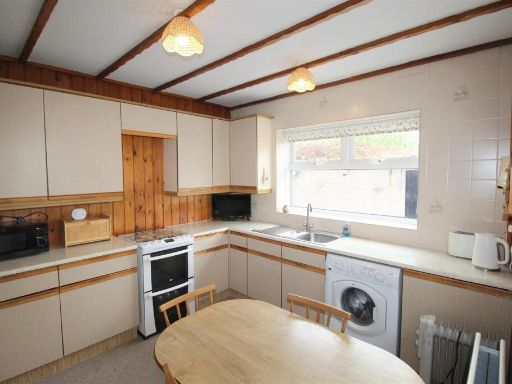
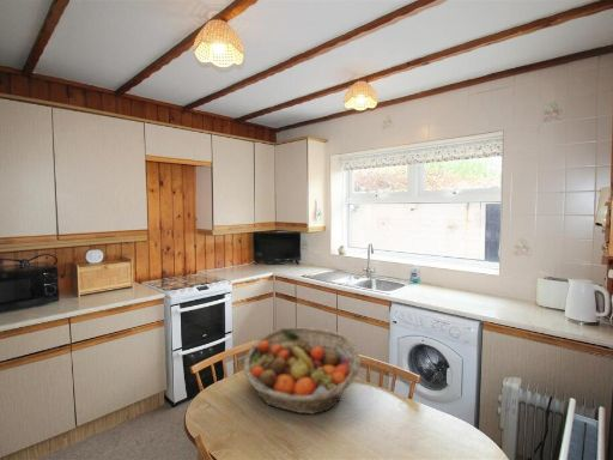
+ fruit basket (301, 367)
